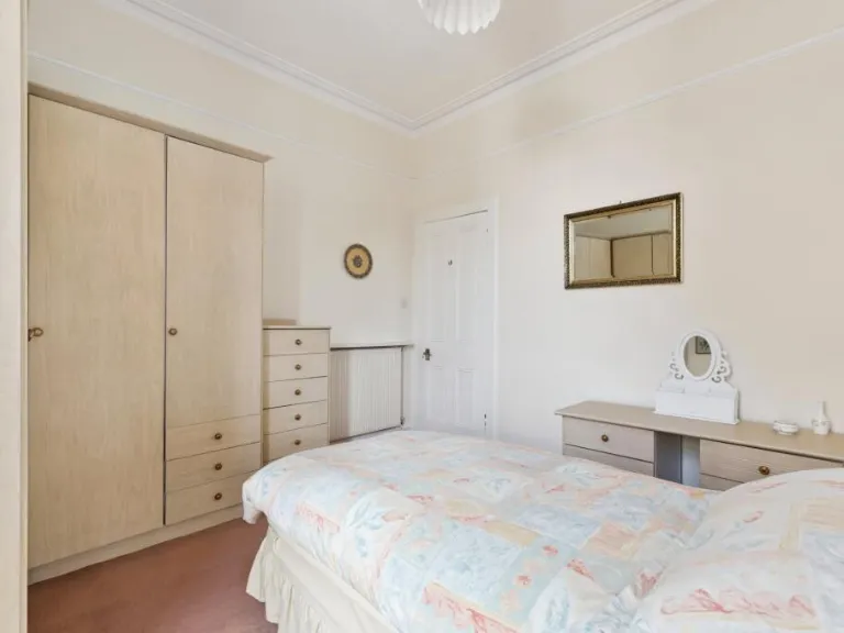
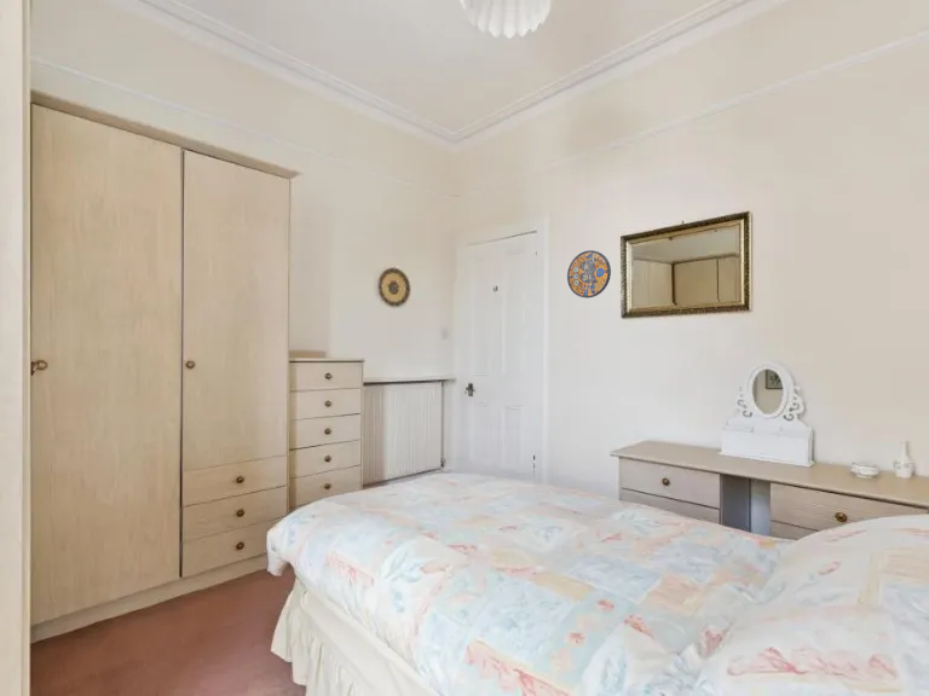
+ manhole cover (588, 274)
